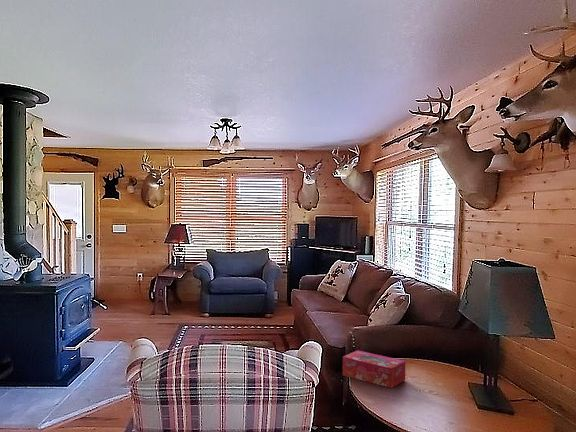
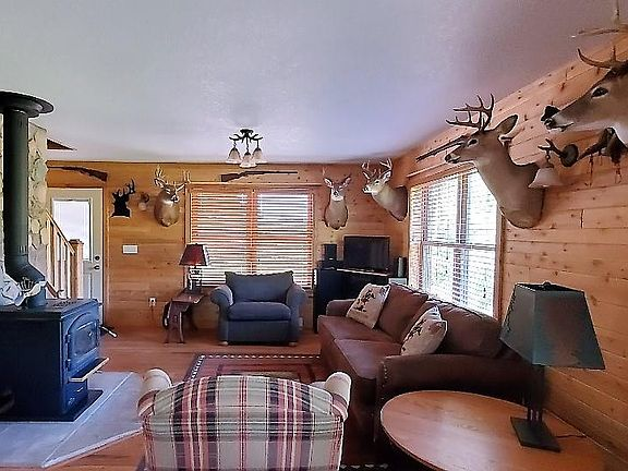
- tissue box (373, 368)
